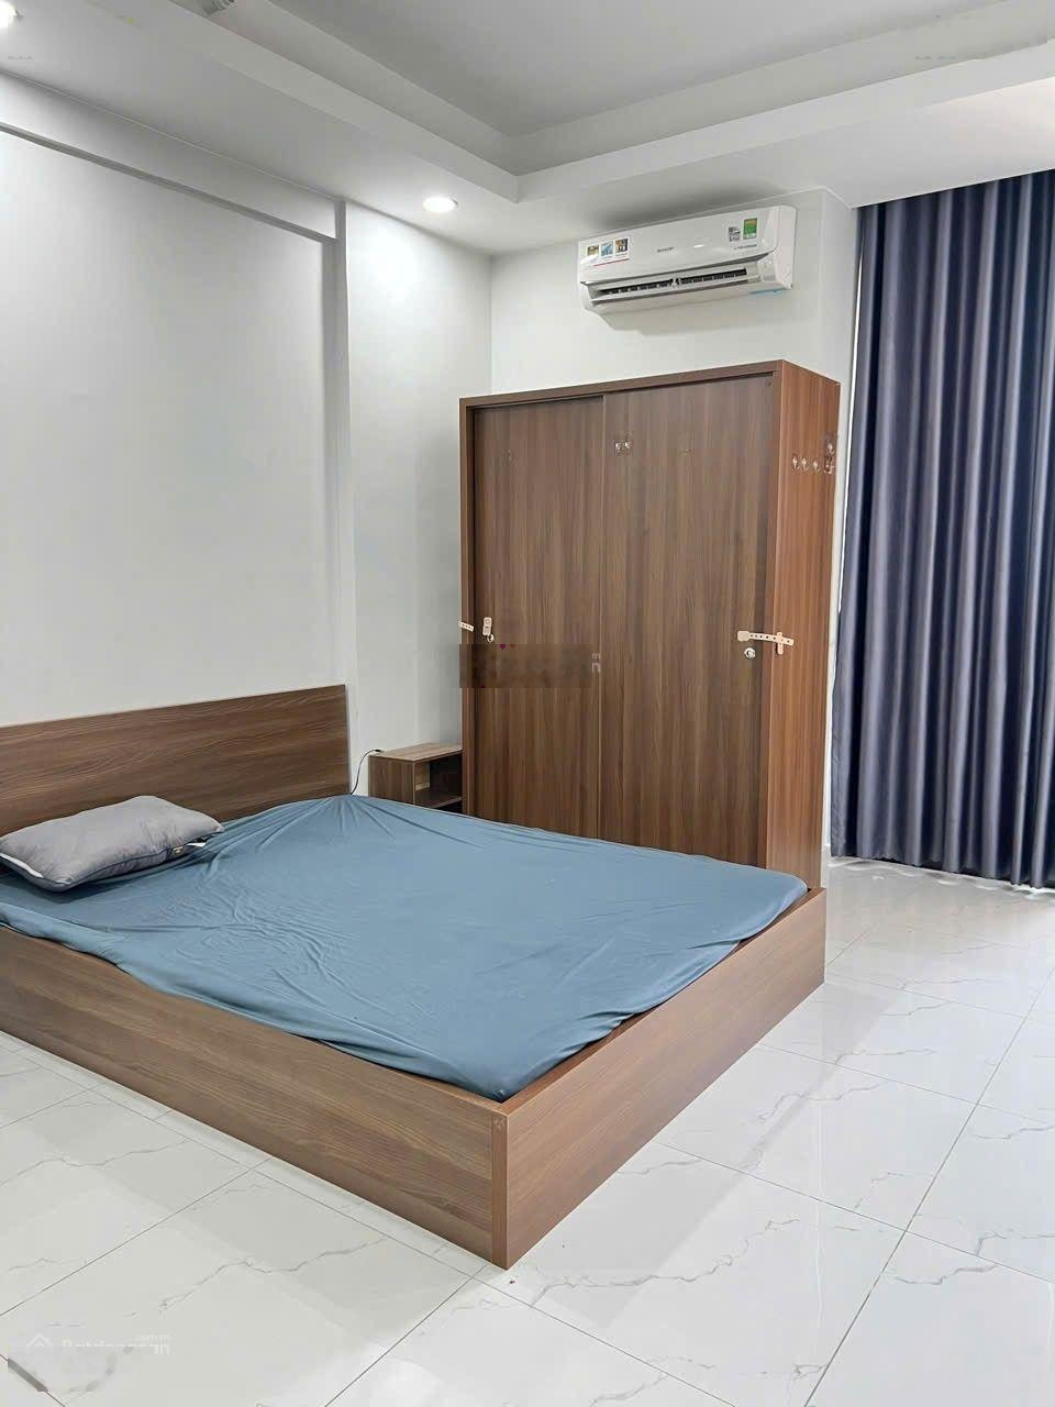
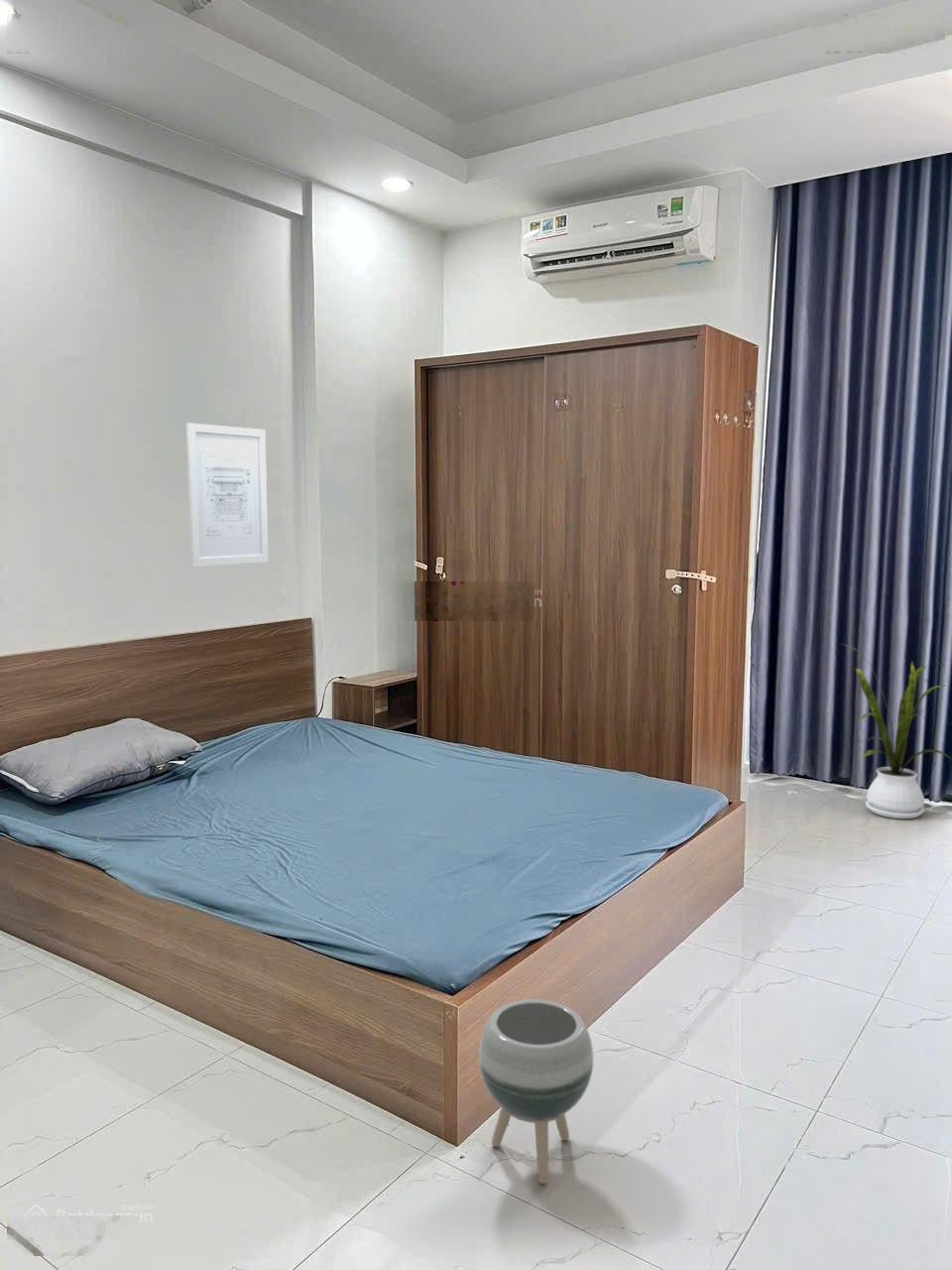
+ house plant (892, 729)
+ wall art (229, 495)
+ planter (536, 1088)
